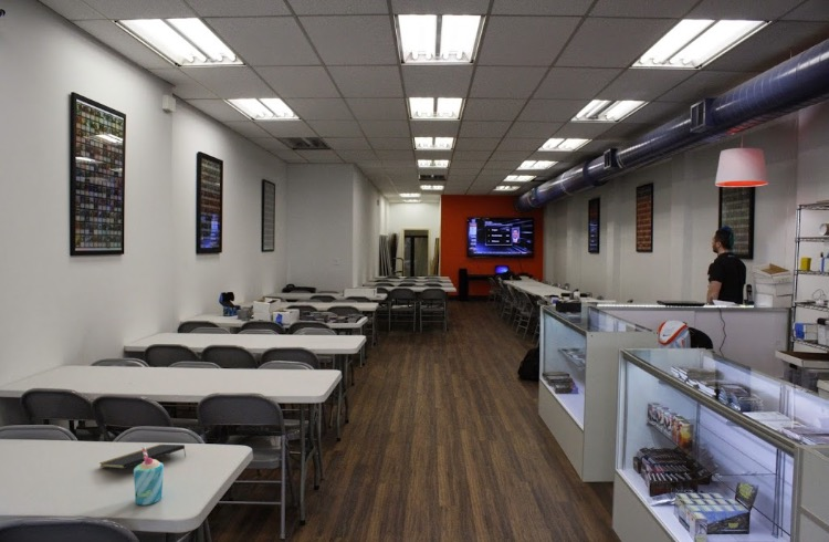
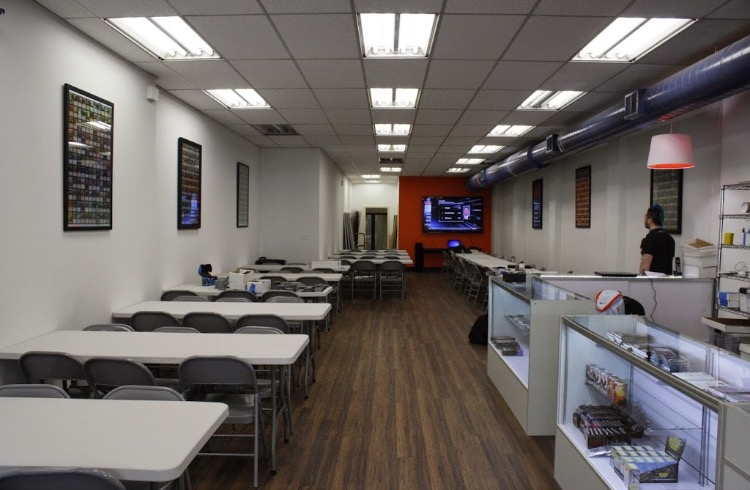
- milkshake (148, 475)
- notepad (143, 455)
